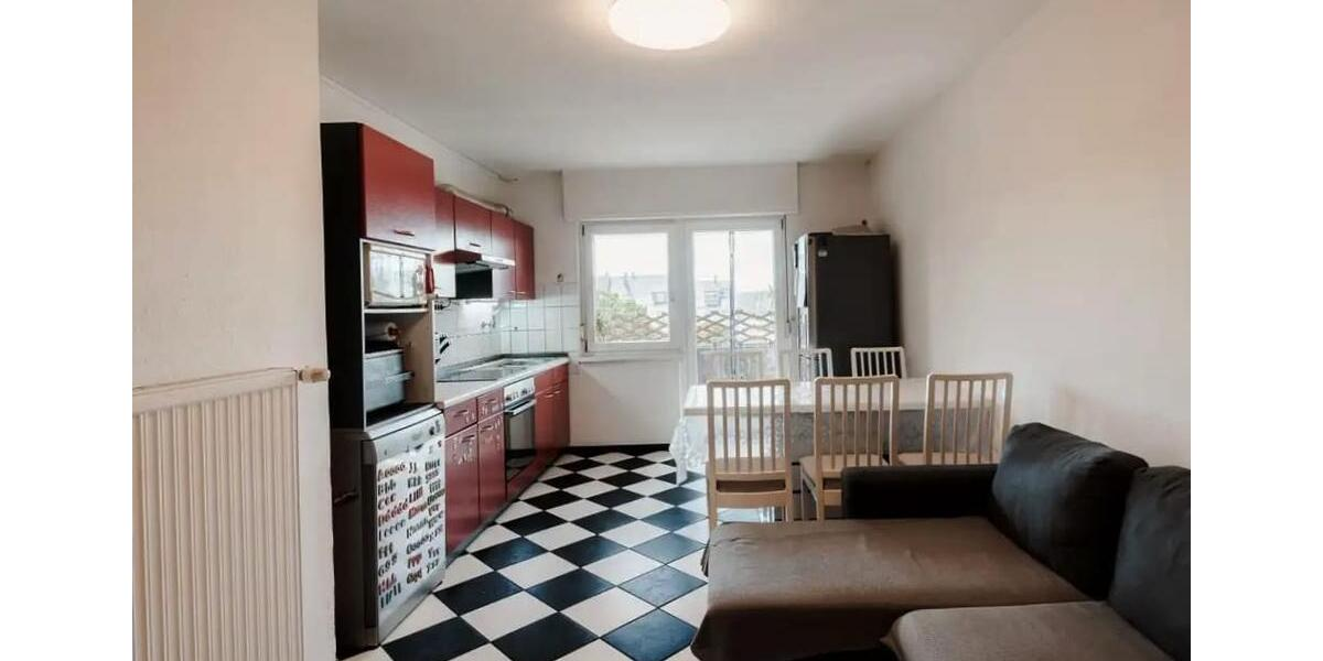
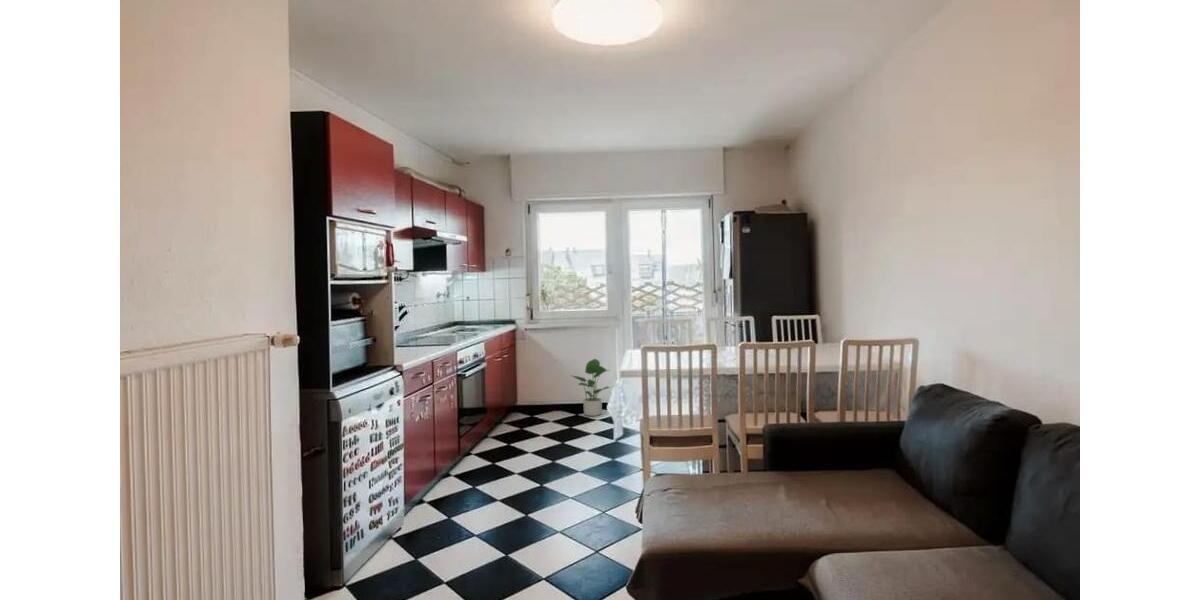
+ potted plant (589, 386)
